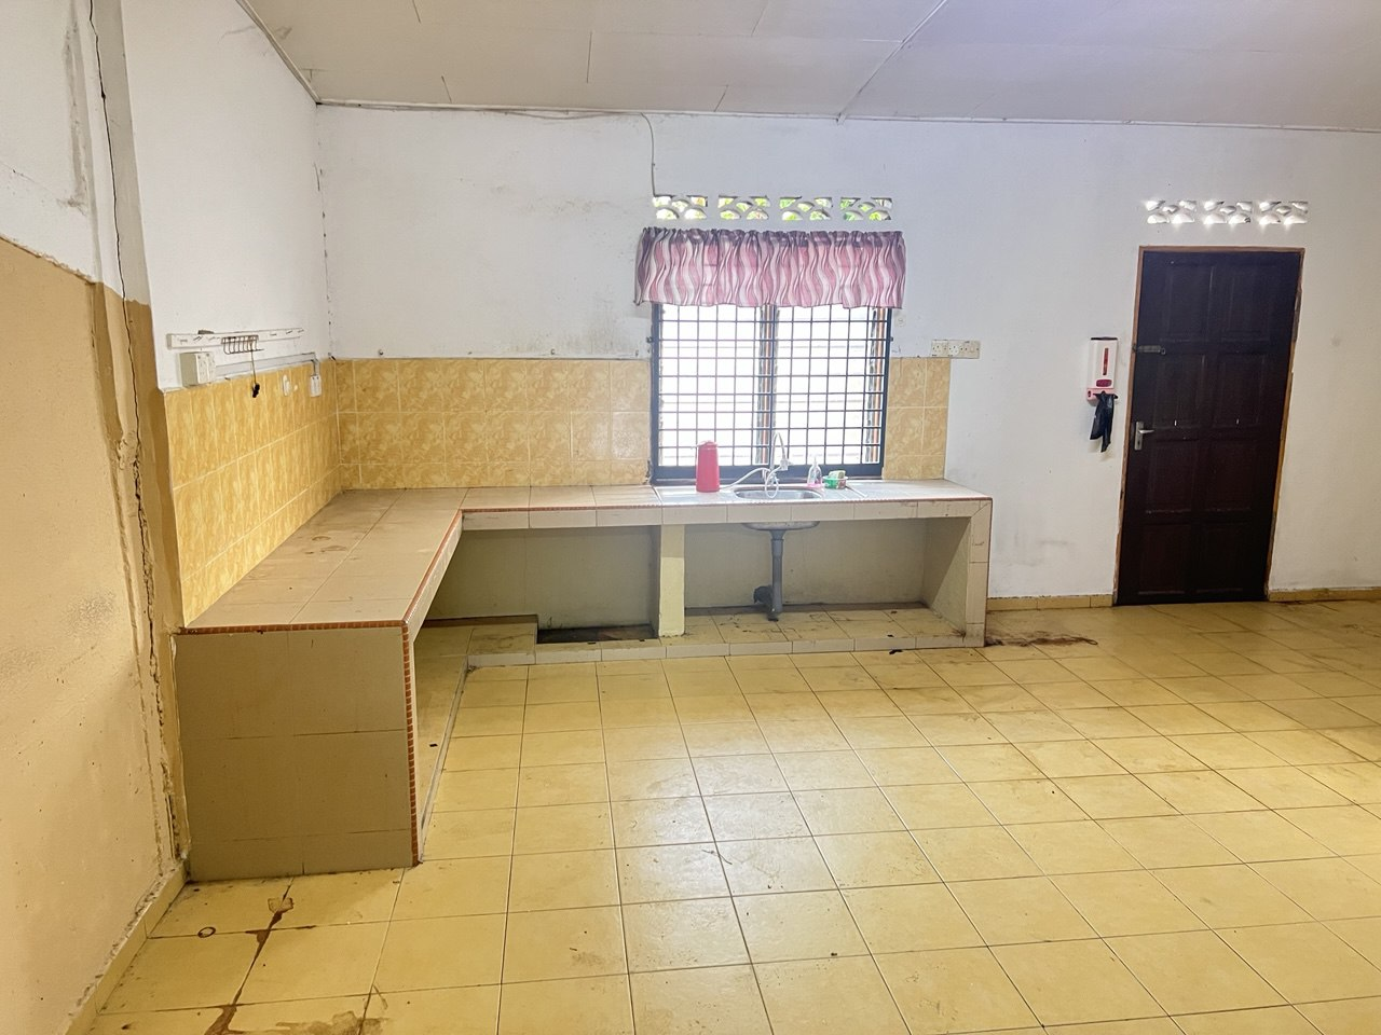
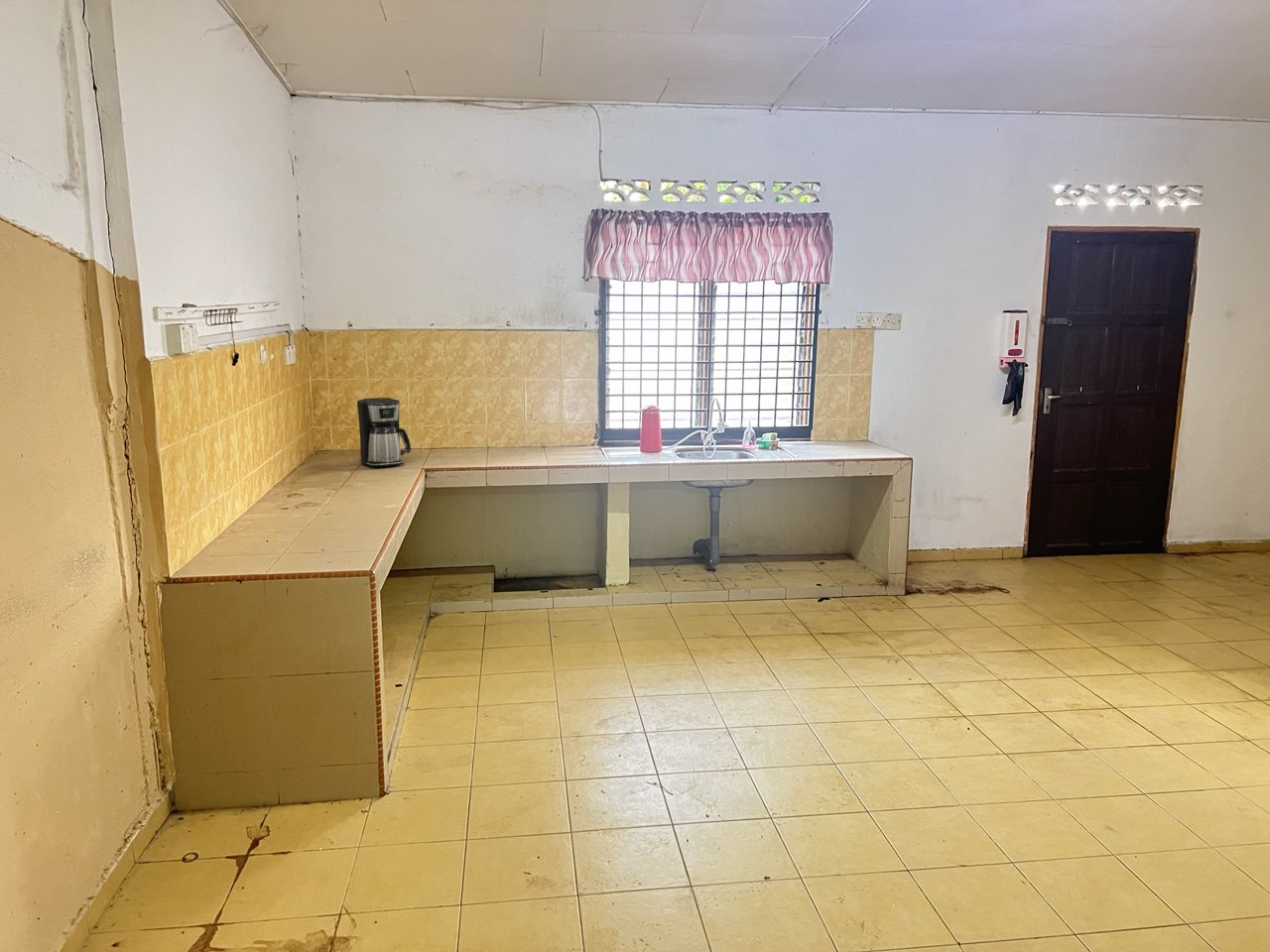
+ coffee maker (384, 430)
